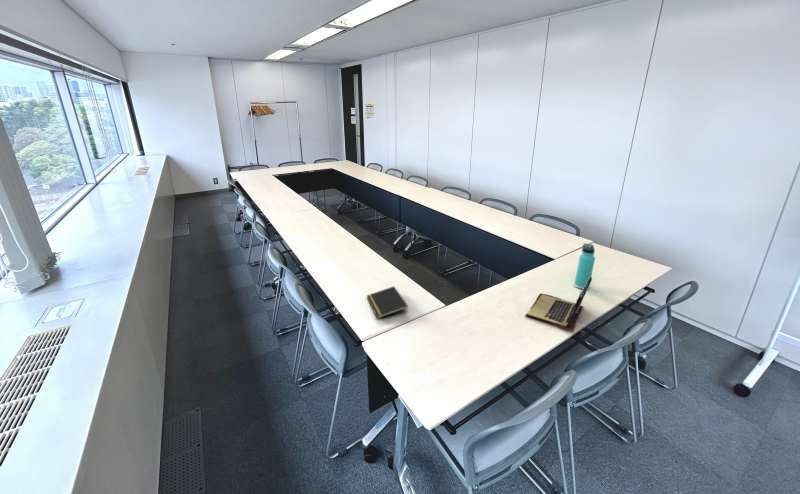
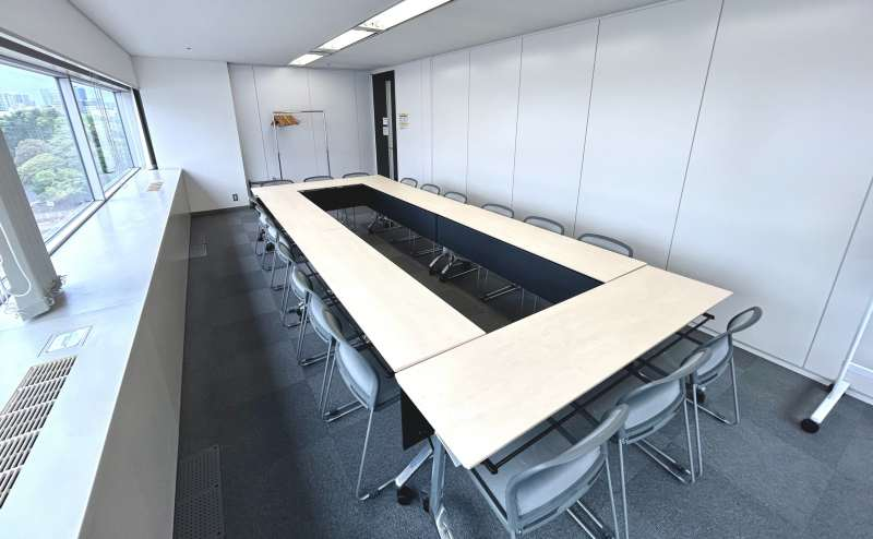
- thermos bottle (585, 266)
- notepad (386, 301)
- laptop (557, 297)
